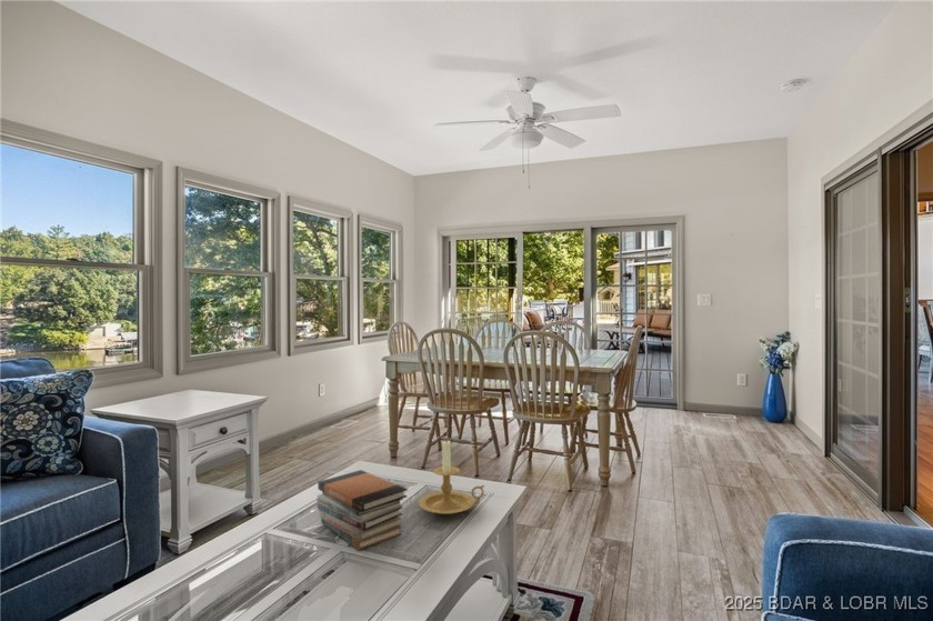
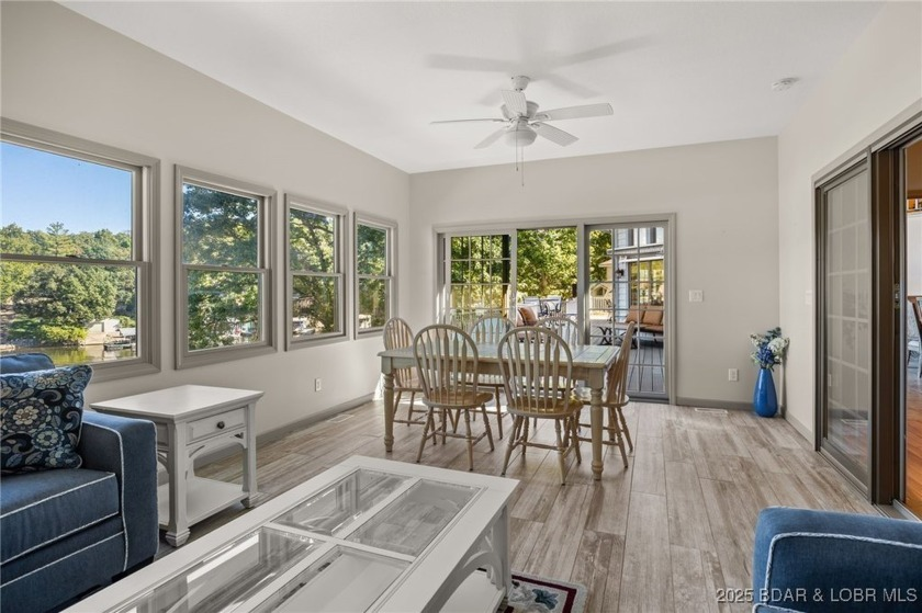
- book stack (360, 505)
- candle holder (447, 473)
